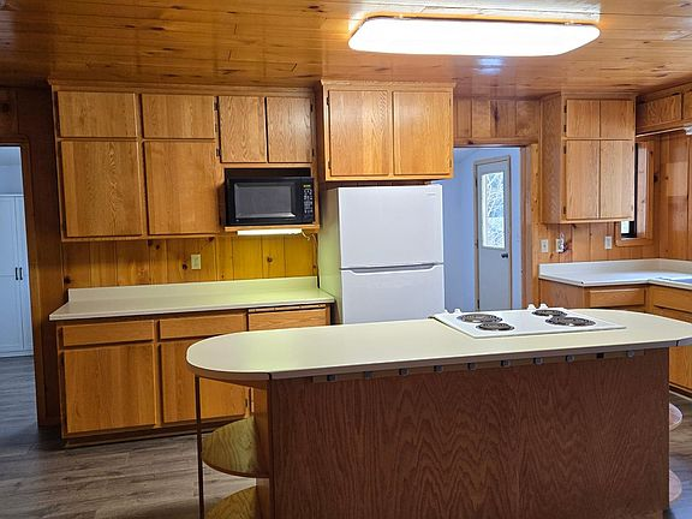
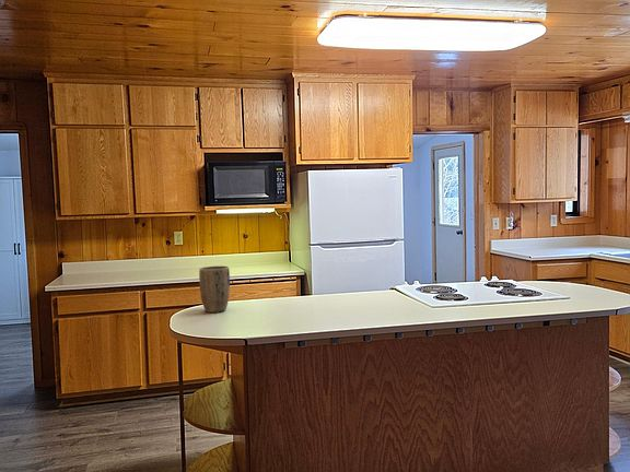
+ plant pot (214, 288)
